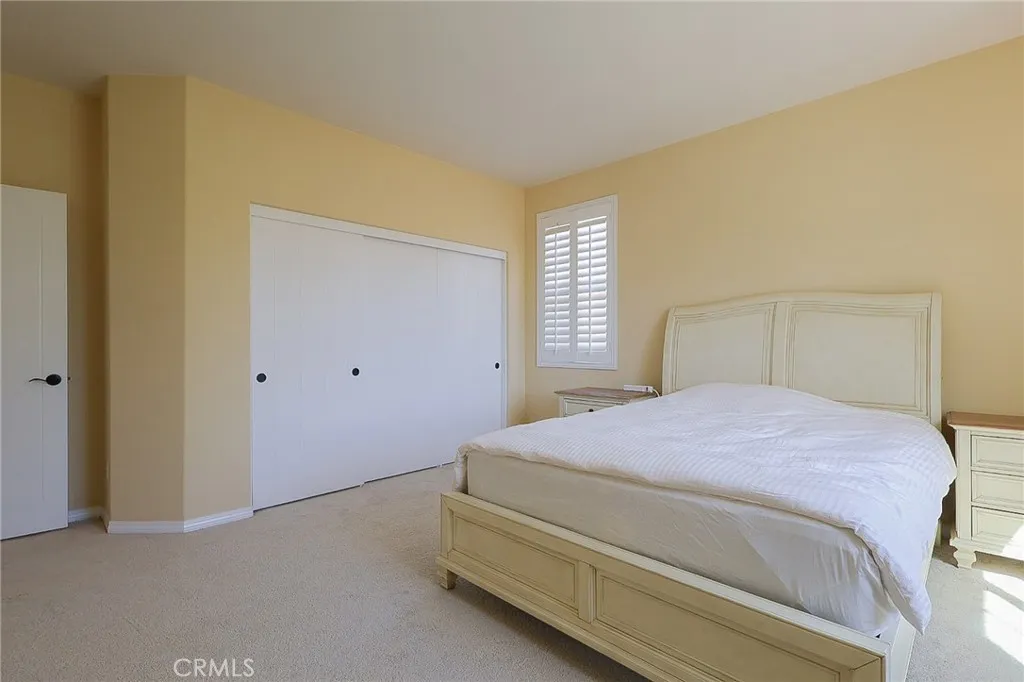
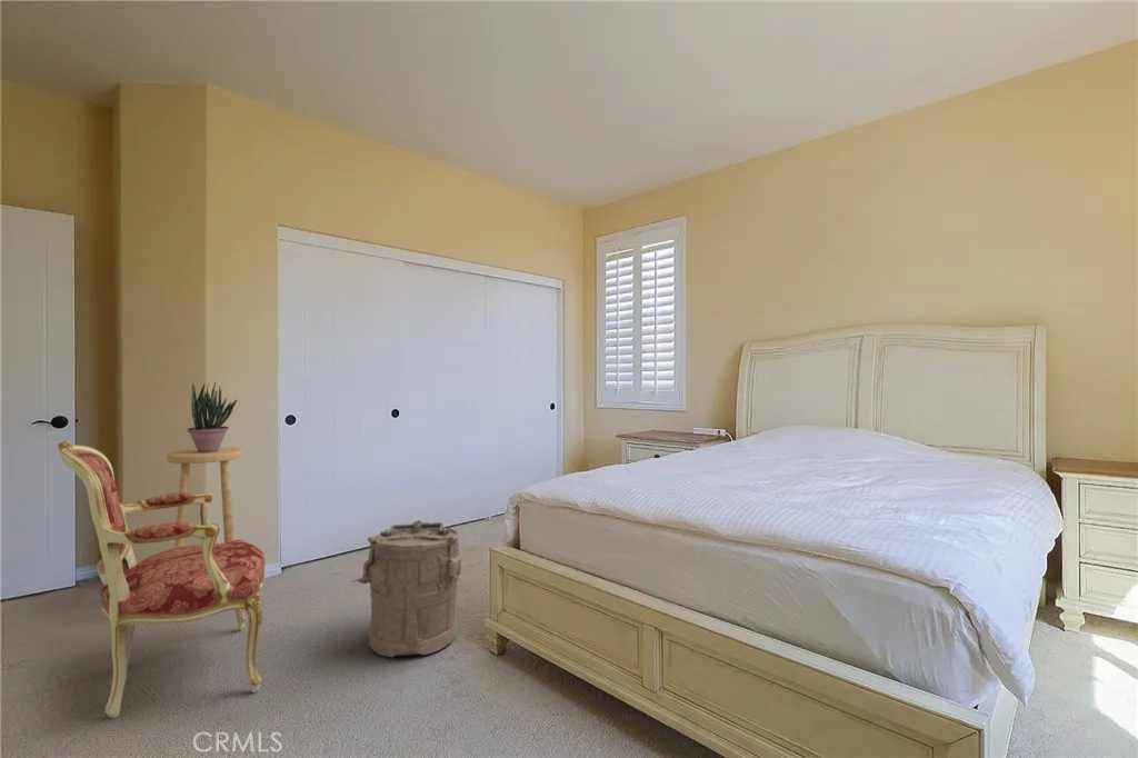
+ armchair (170, 557)
+ laundry hamper (417, 582)
+ potted plant (210, 416)
+ stool (223, 526)
